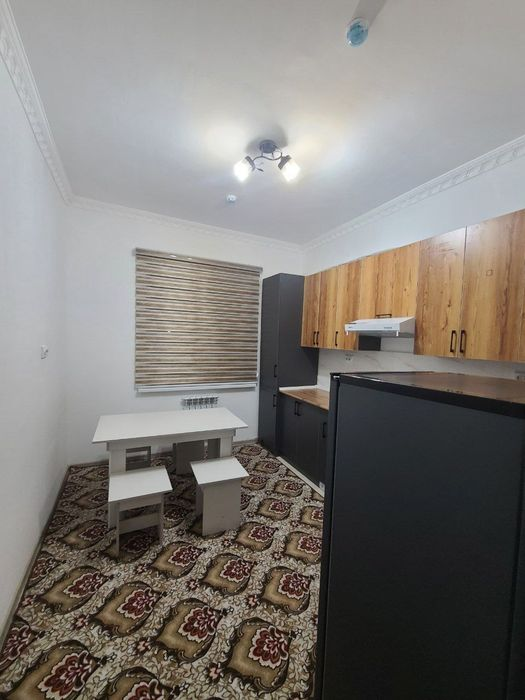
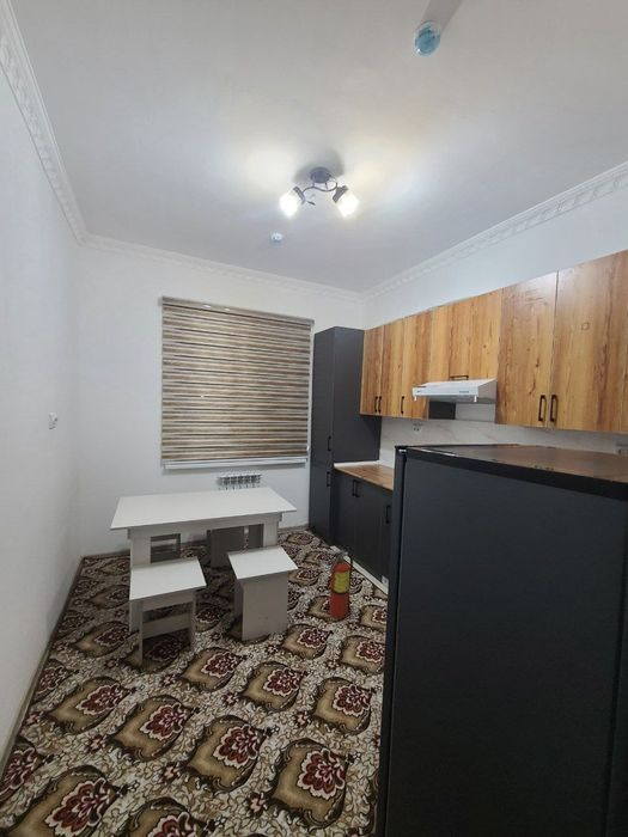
+ fire extinguisher (337, 579)
